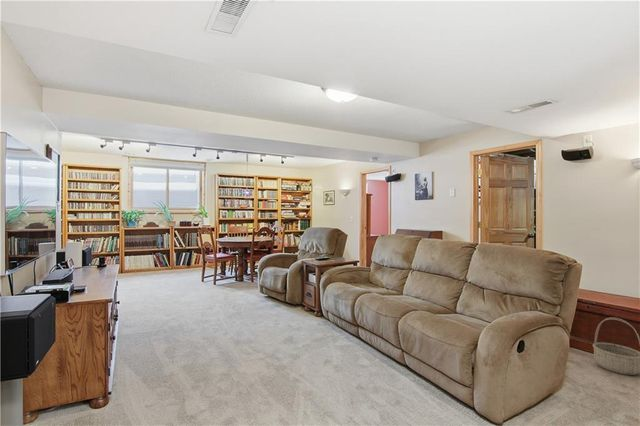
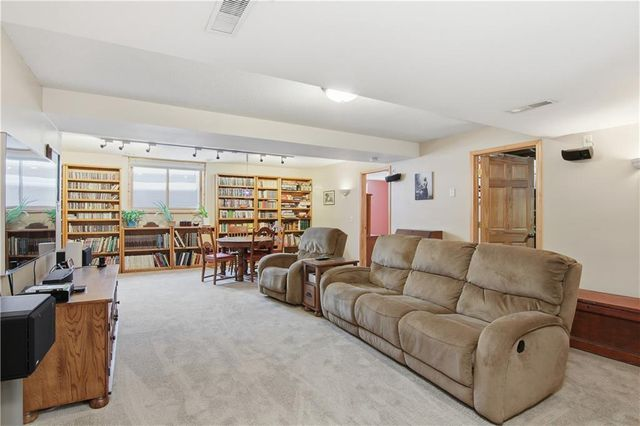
- basket (616, 344)
